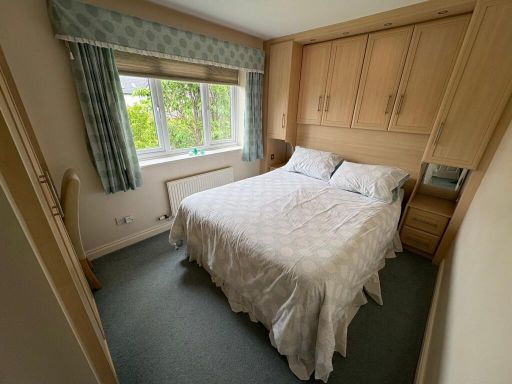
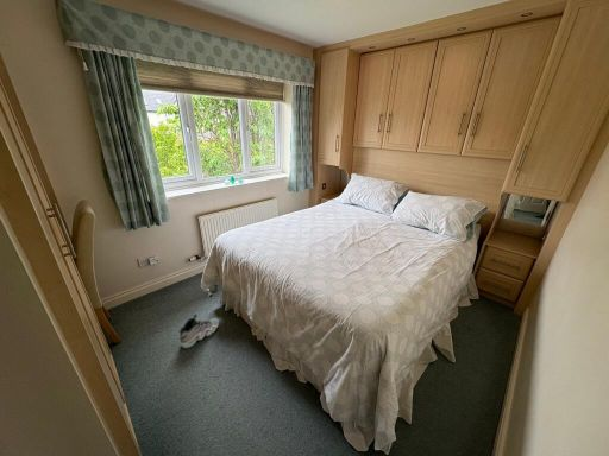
+ sneaker (199, 324)
